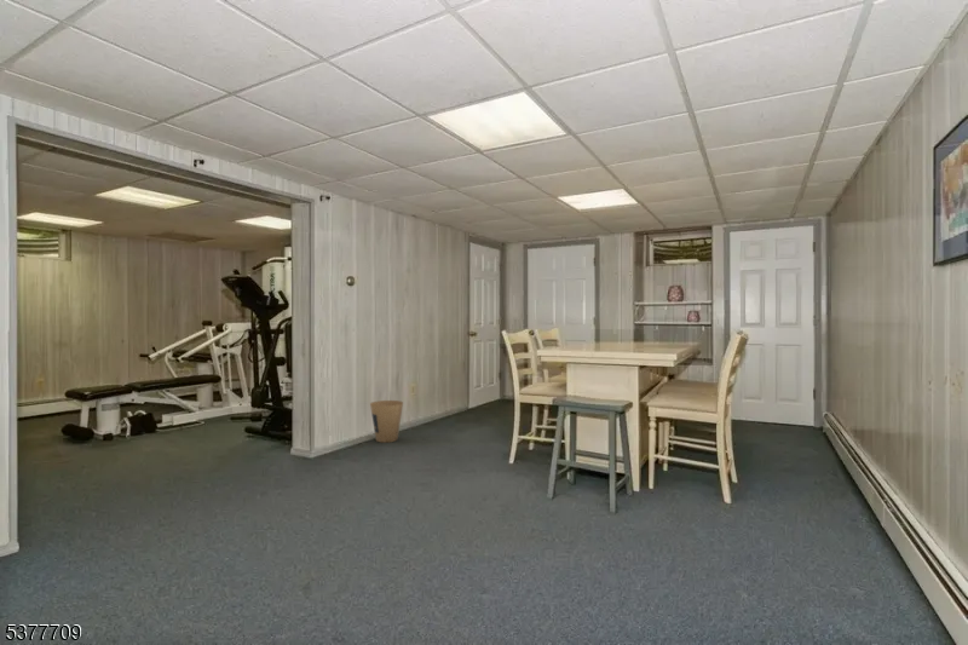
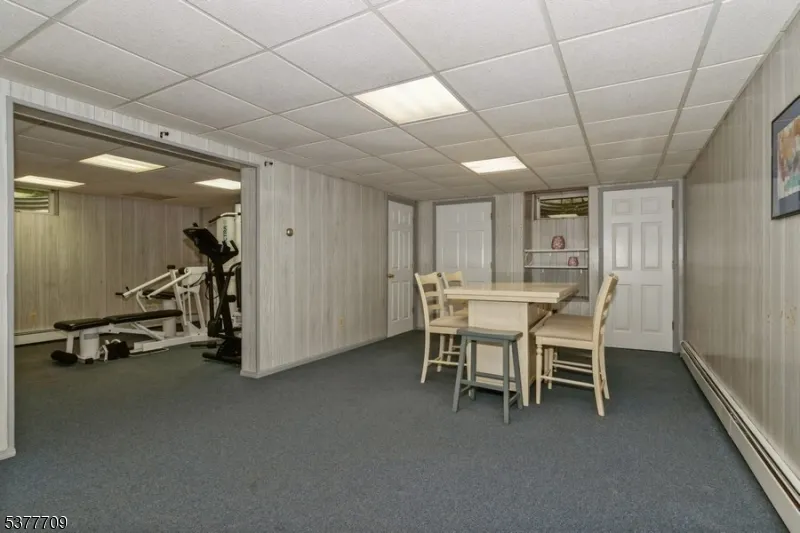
- trash can (386, 421)
